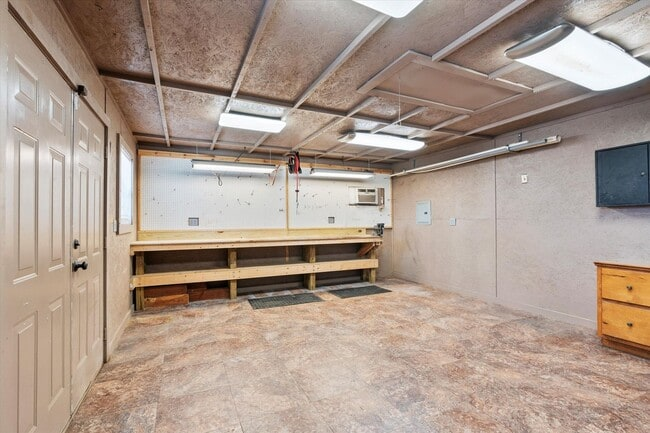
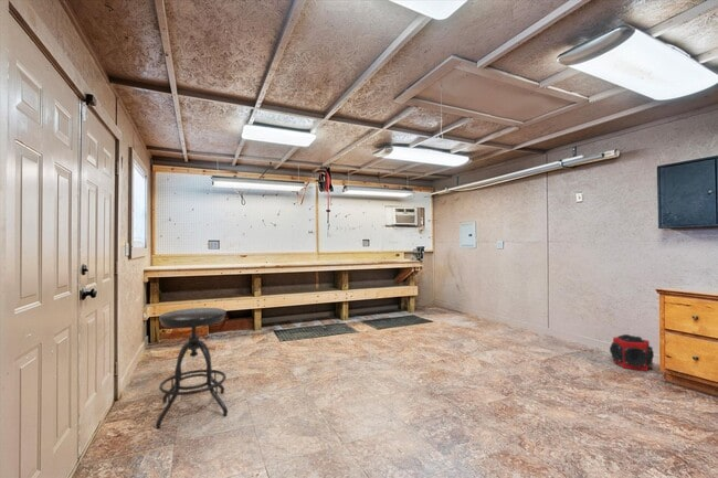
+ speaker (633, 351)
+ stool (193, 355)
